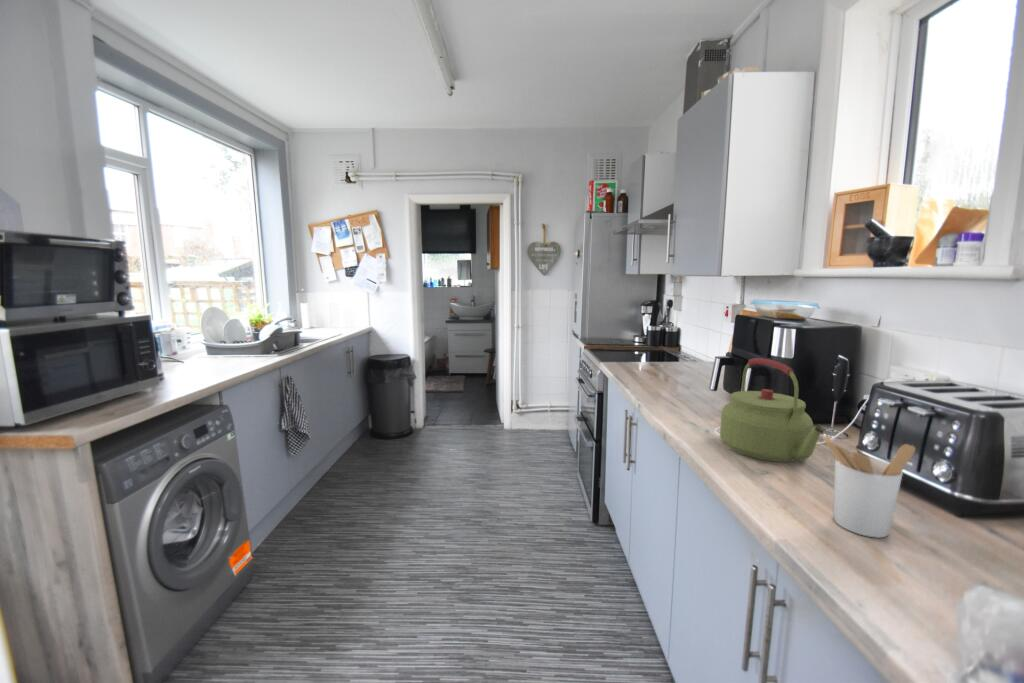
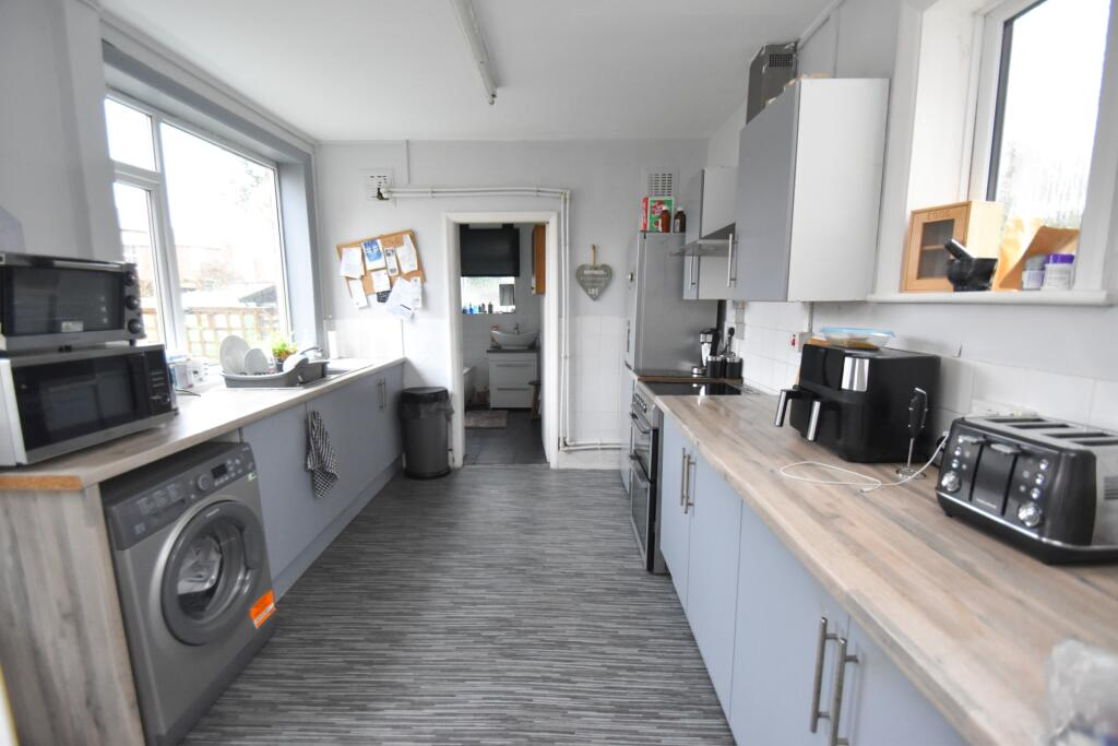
- utensil holder (858, 483)
- kettle (775, 408)
